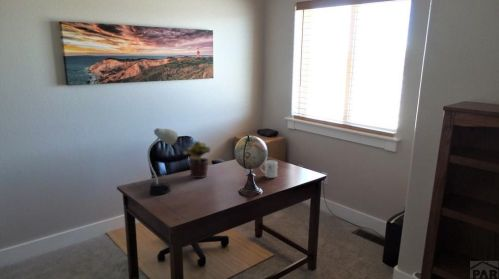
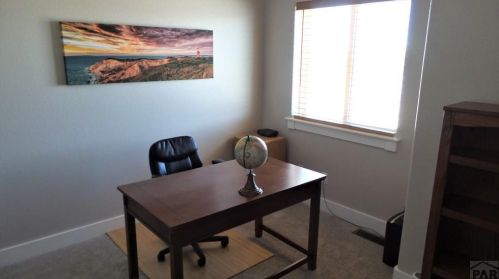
- potted plant (197, 158)
- mug (268, 168)
- desk lamp (151, 165)
